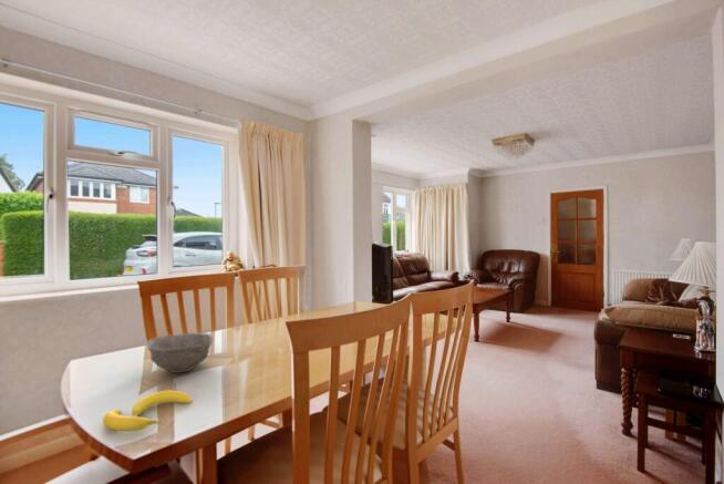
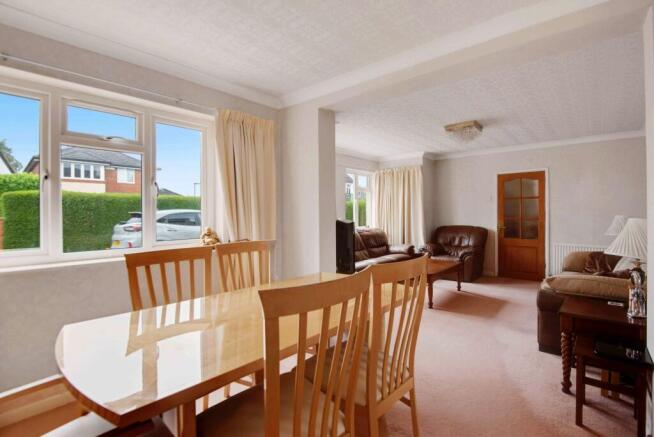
- bowl (180, 353)
- banana (147, 408)
